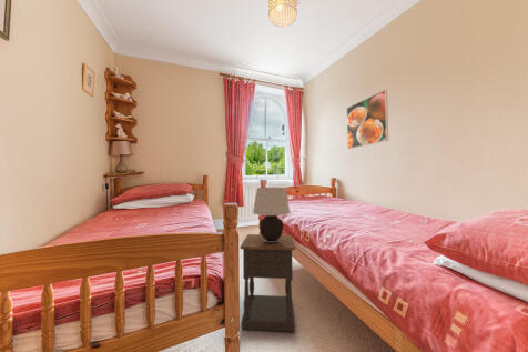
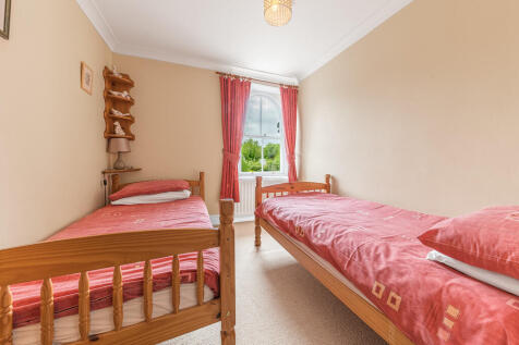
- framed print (365, 122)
- nightstand (268, 276)
- table lamp (271, 213)
